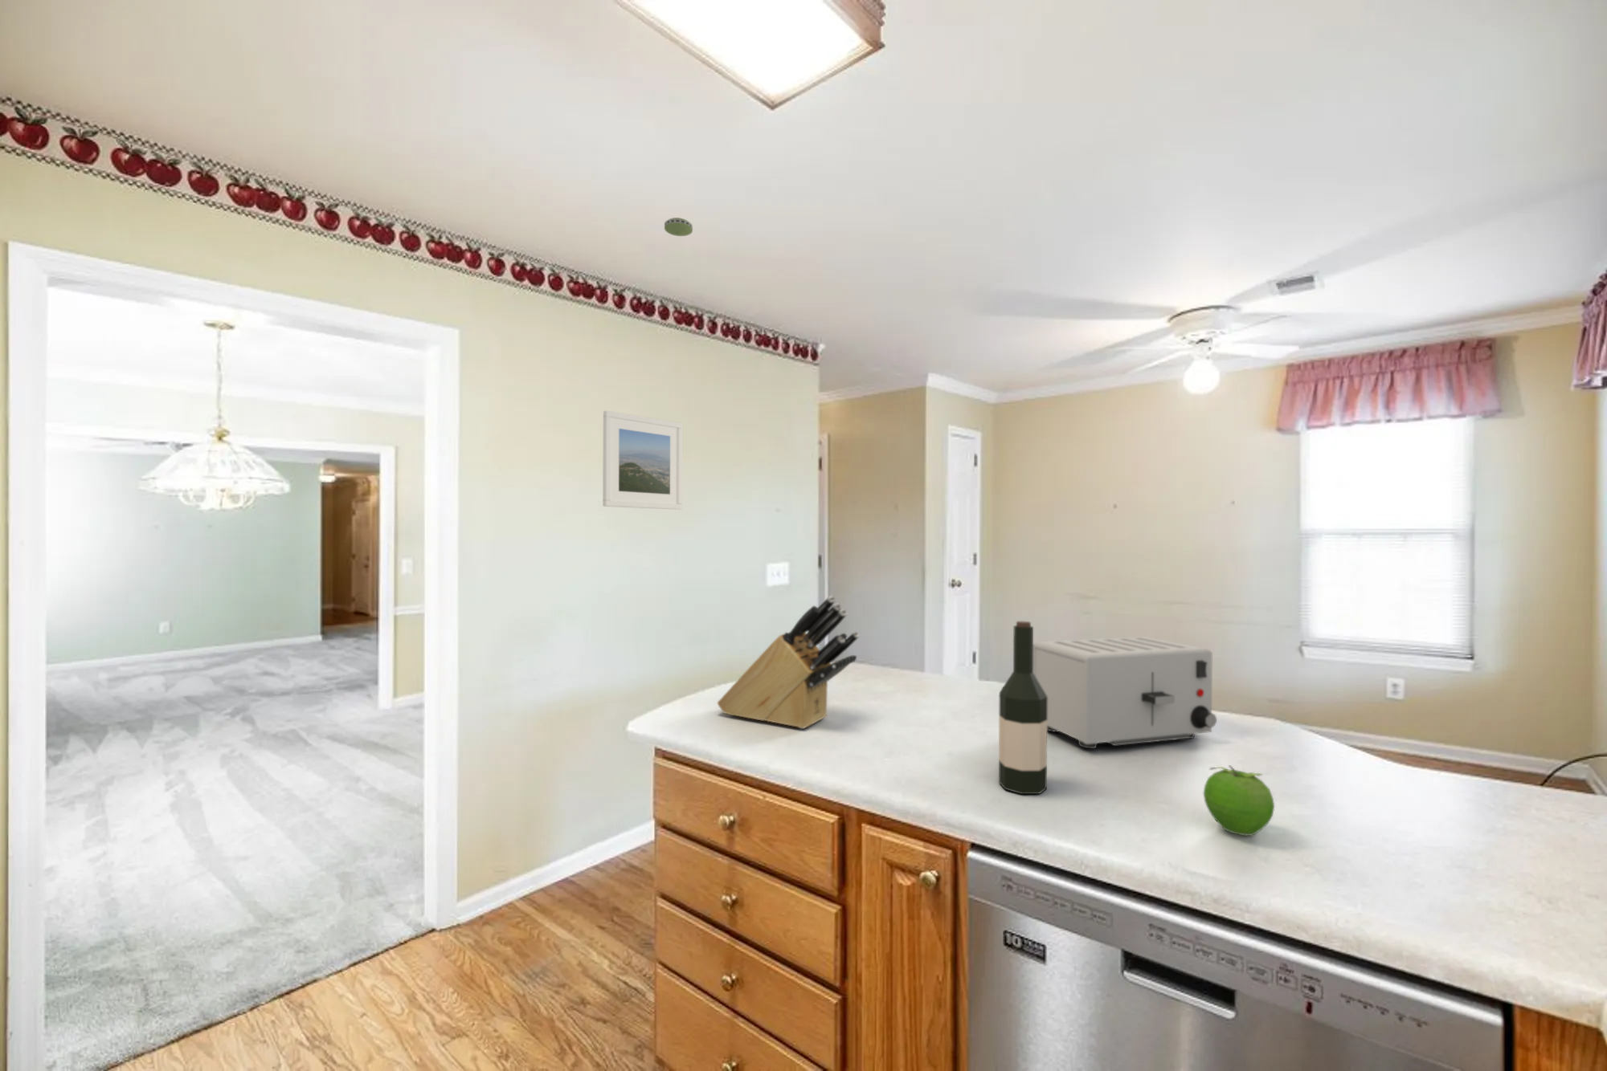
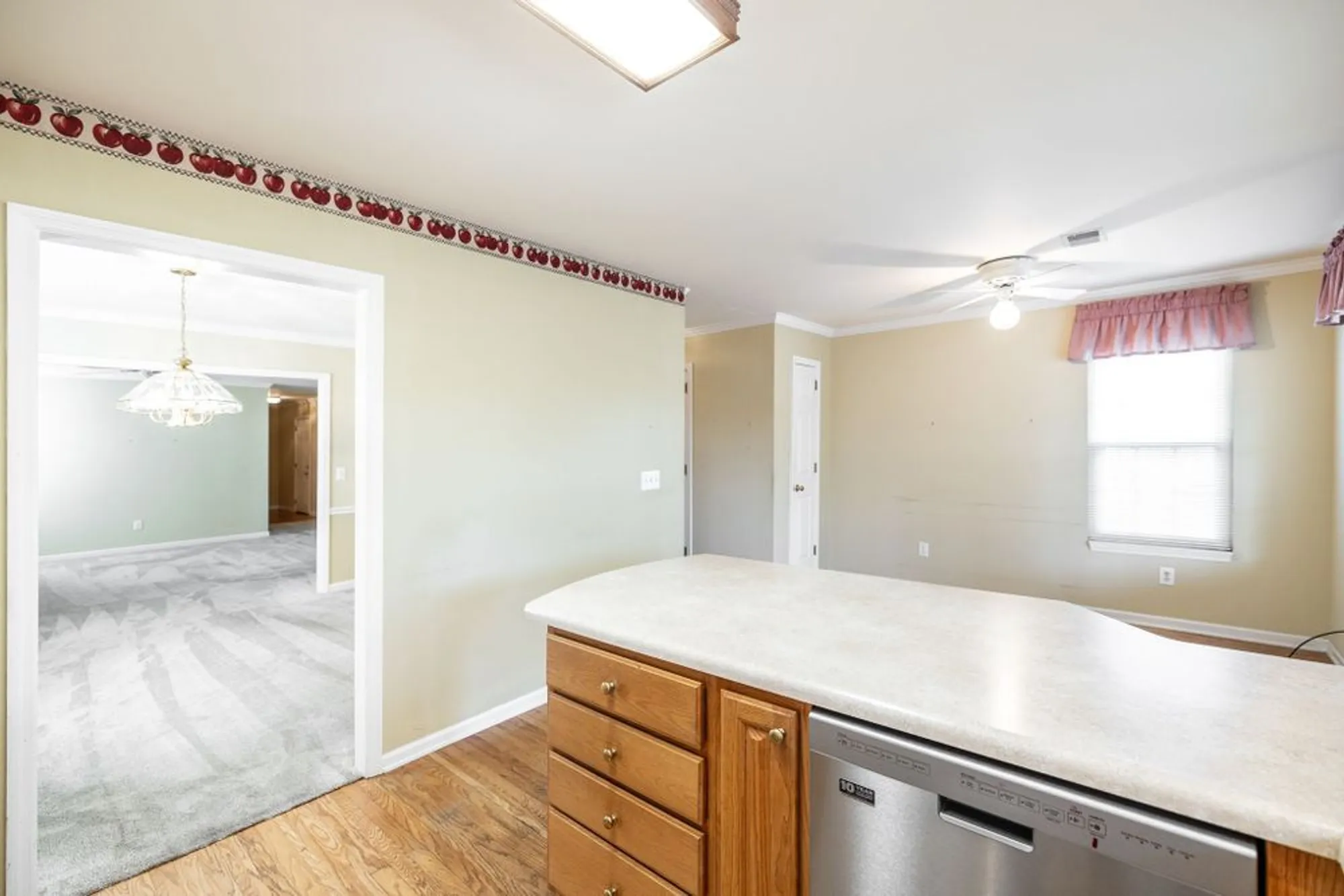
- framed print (644, 463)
- toaster (1123, 690)
- fruit (1238, 798)
- smoke detector (678, 226)
- knife block (787, 656)
- wine bottle (1022, 703)
